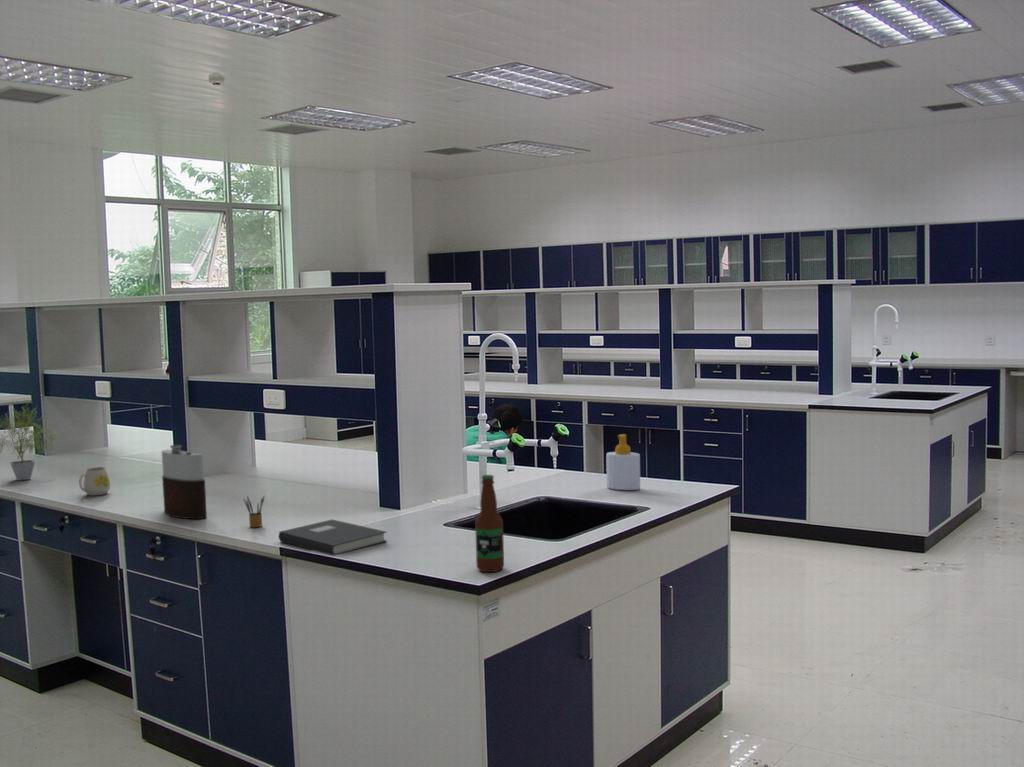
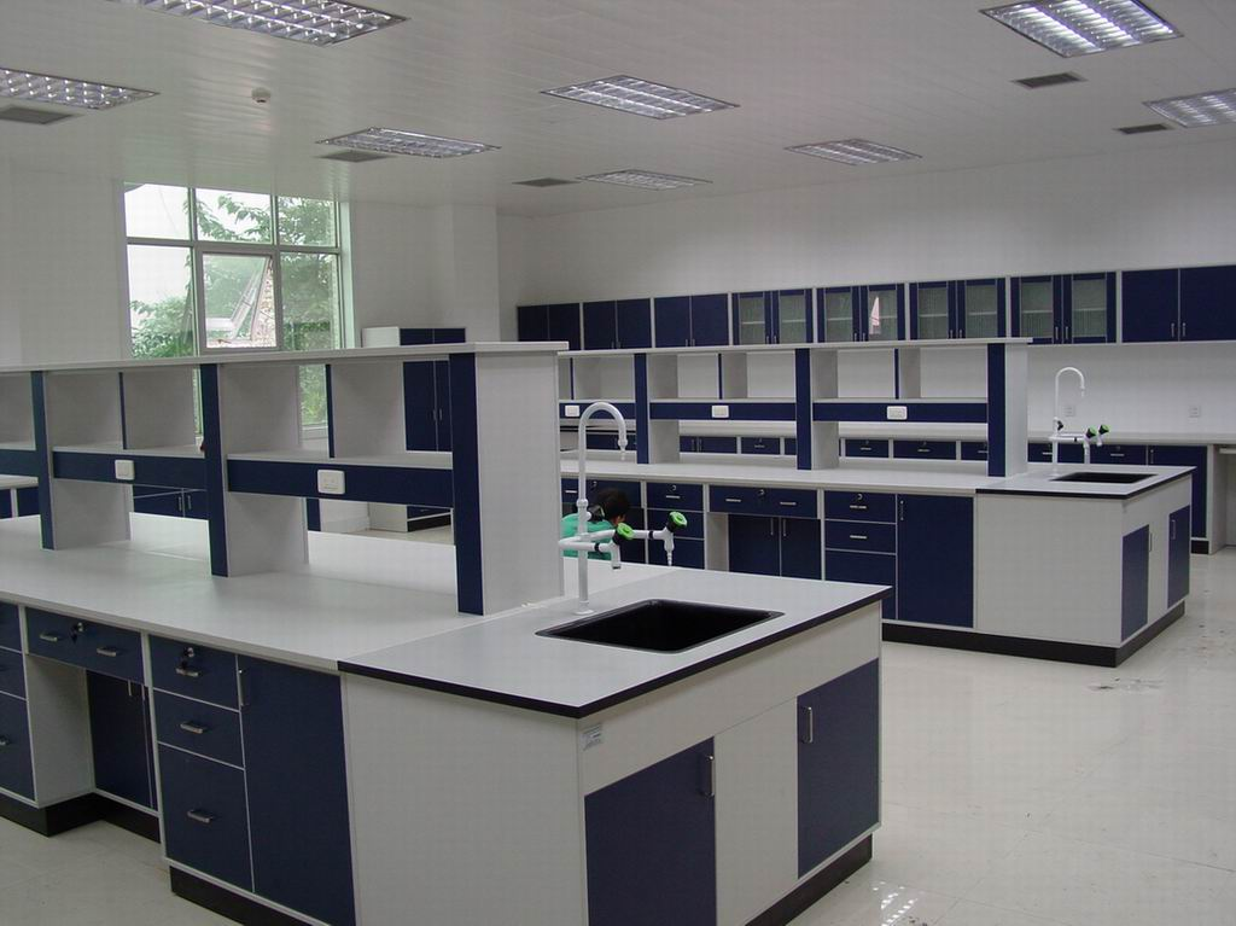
- pencil box (257, 510)
- potted plant (24, 438)
- mug (93, 481)
- bottle (489, 522)
- soap bottle (623, 461)
- book (332, 536)
- flask (180, 480)
